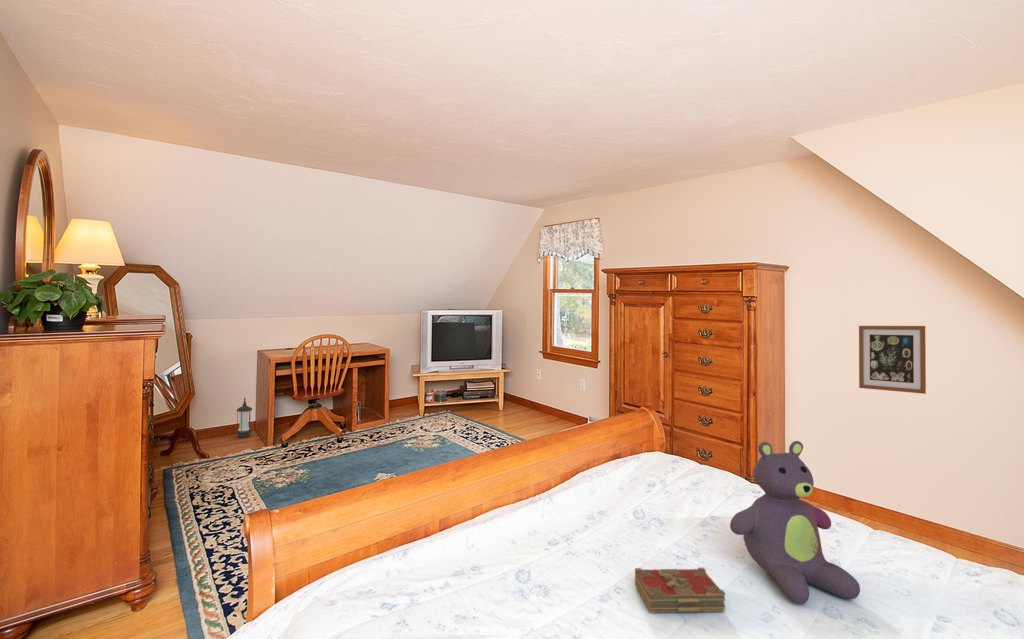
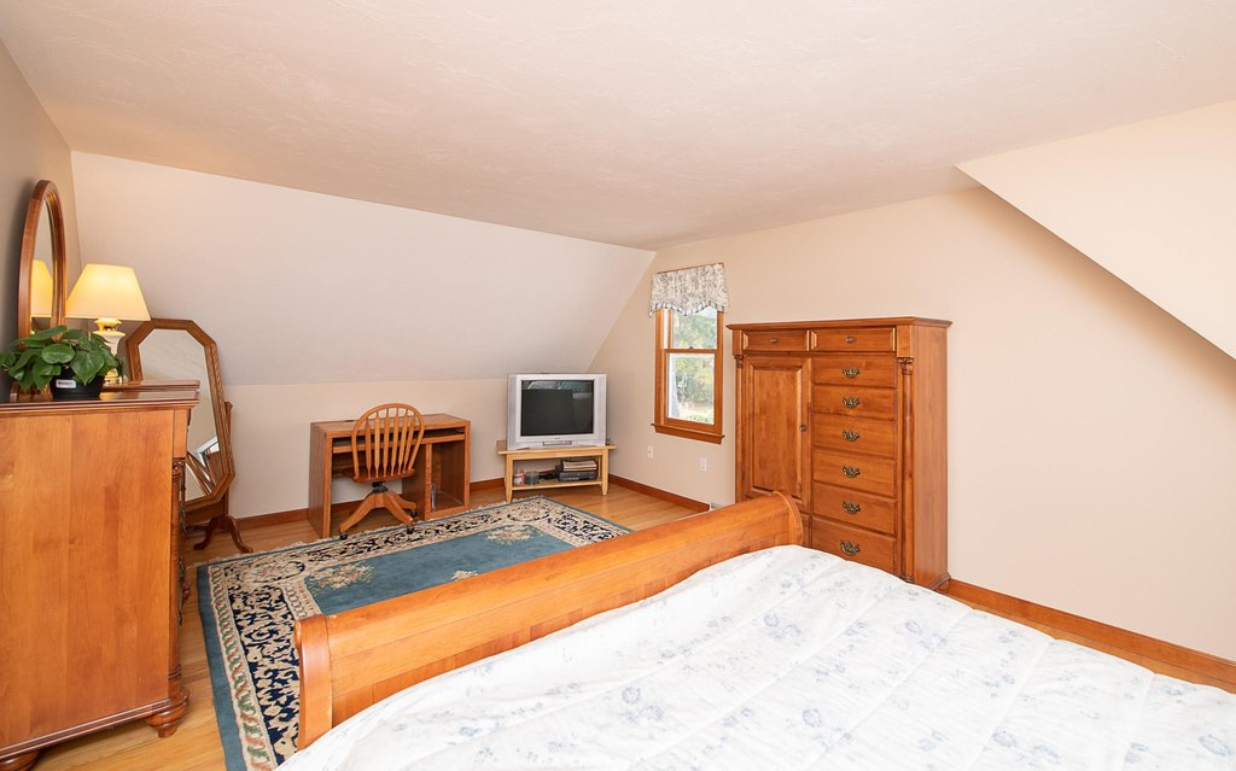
- book (678, 588)
- lantern (244, 416)
- wall art (890, 358)
- stuffed bear (795, 513)
